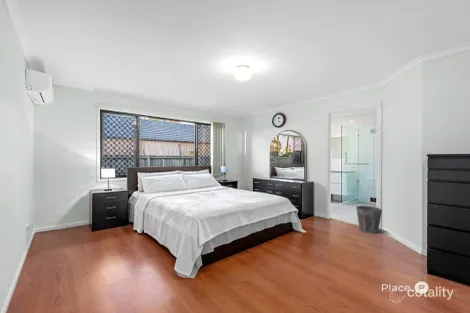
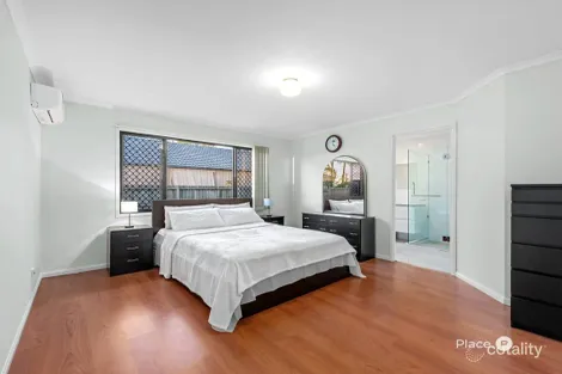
- waste bin (368, 219)
